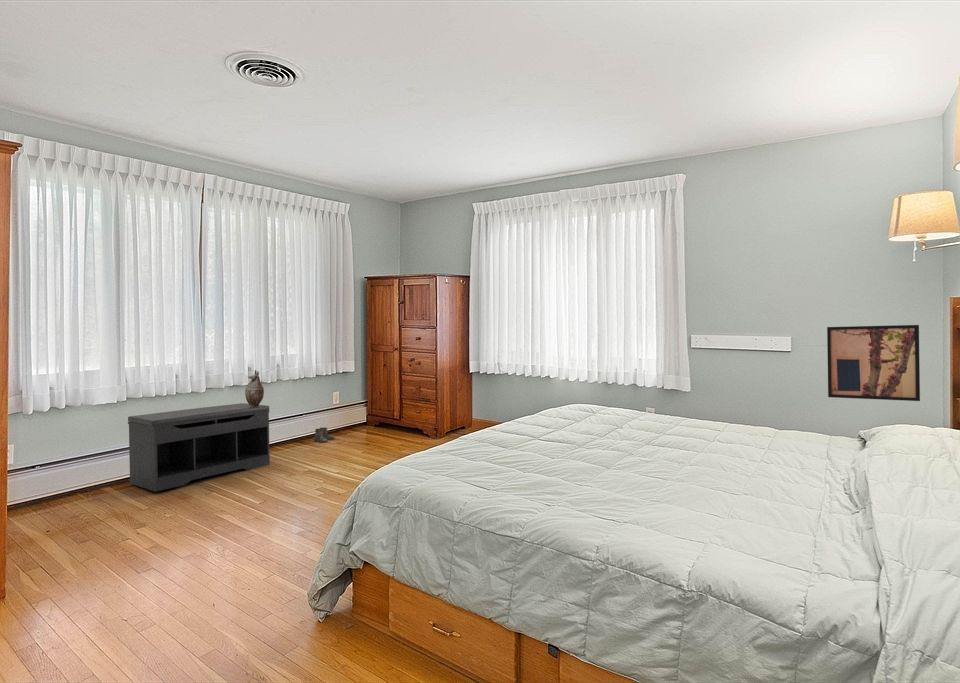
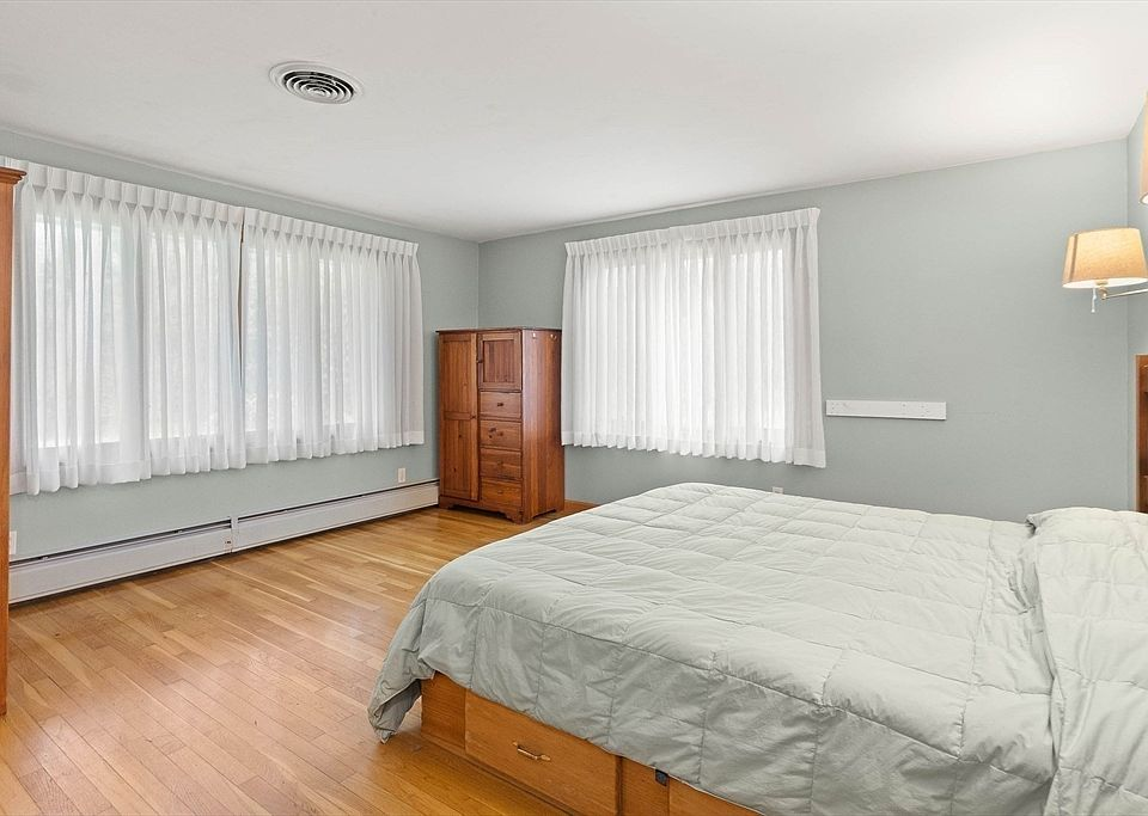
- decorative vase (253, 388)
- wall art (871, 362)
- bench (203, 442)
- boots (323, 434)
